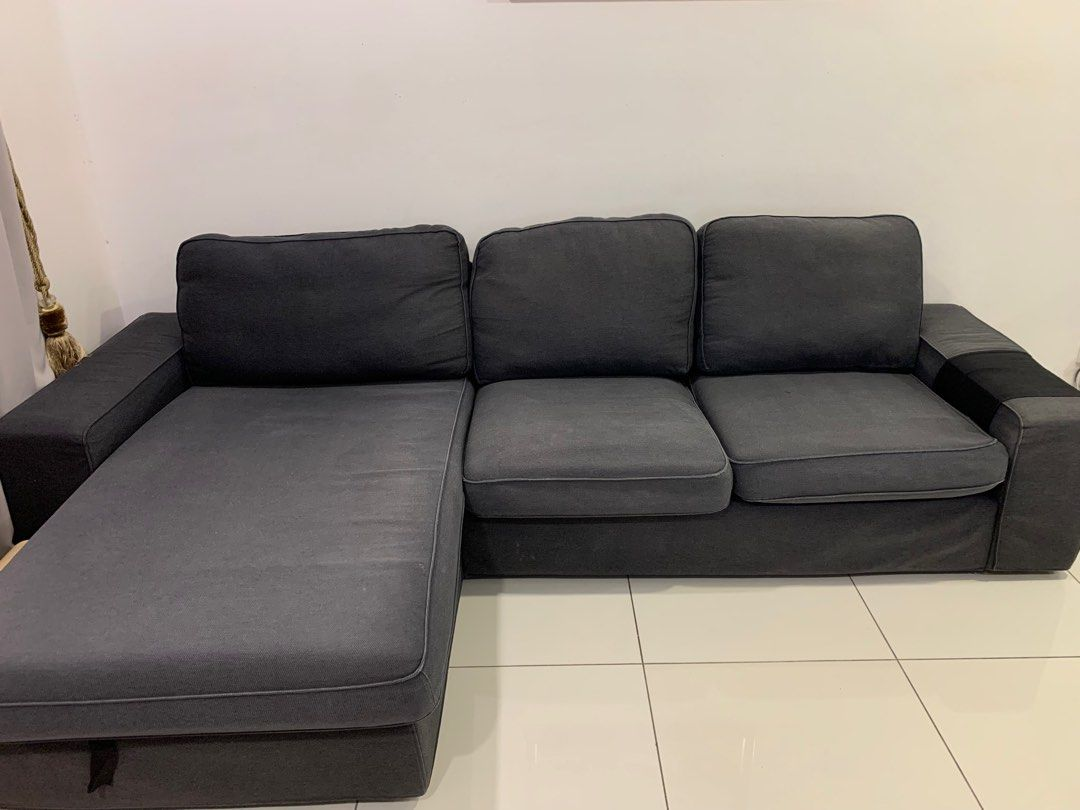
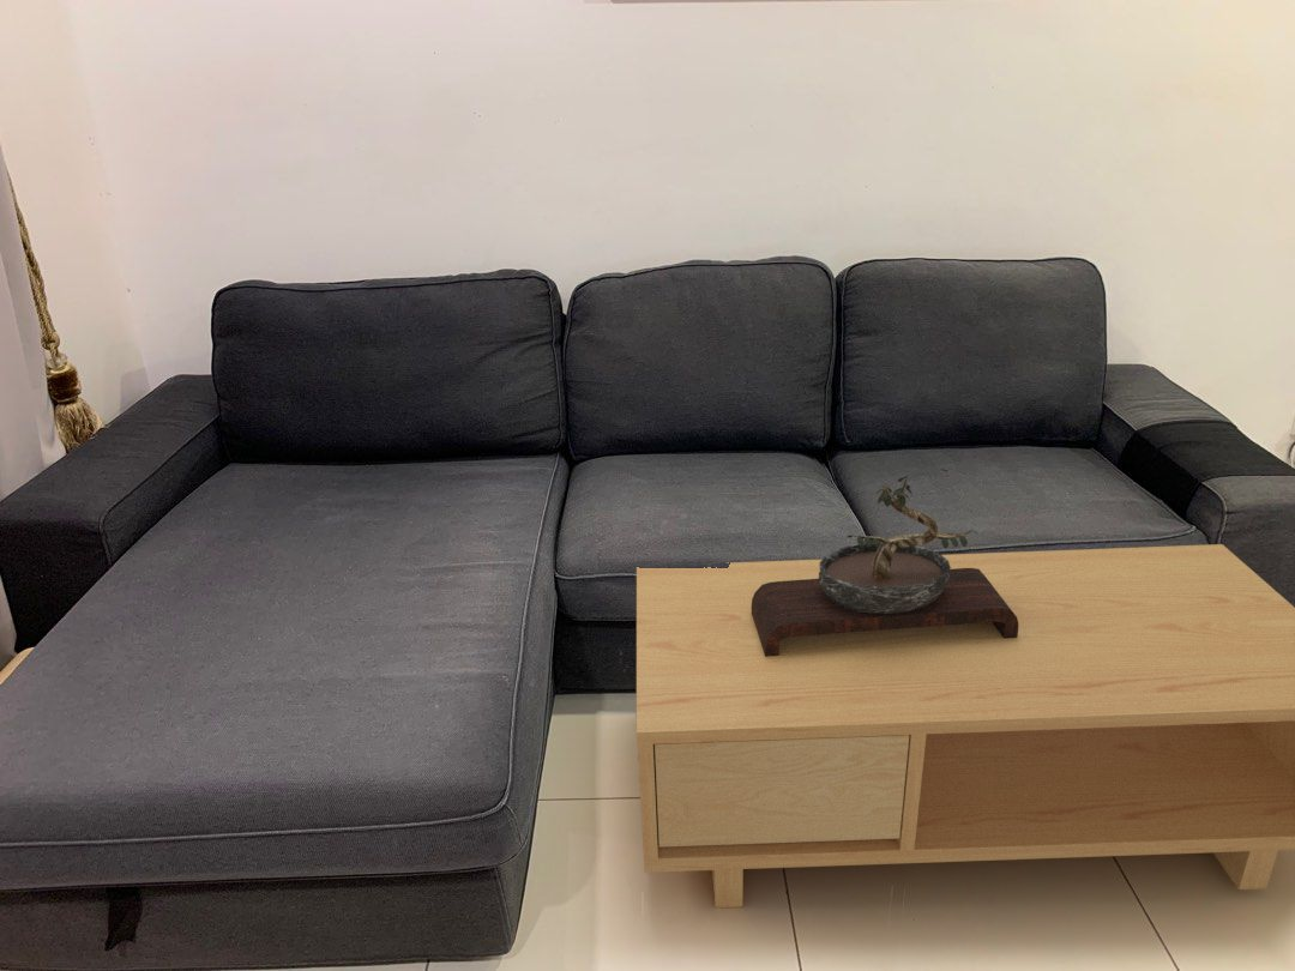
+ bonsai tree (885, 548)
+ coffee table (957, 713)
